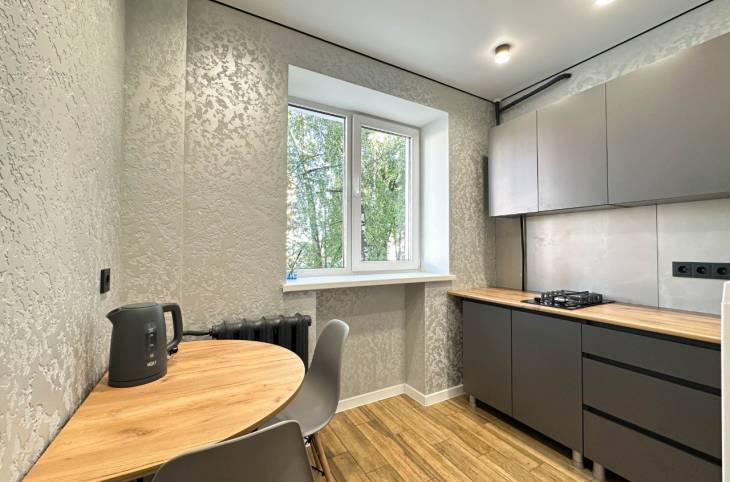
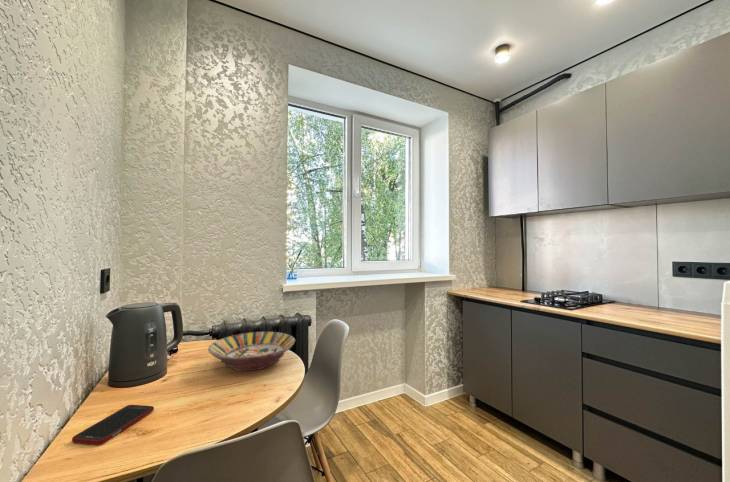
+ cell phone (116, 422)
+ serving bowl (253, 353)
